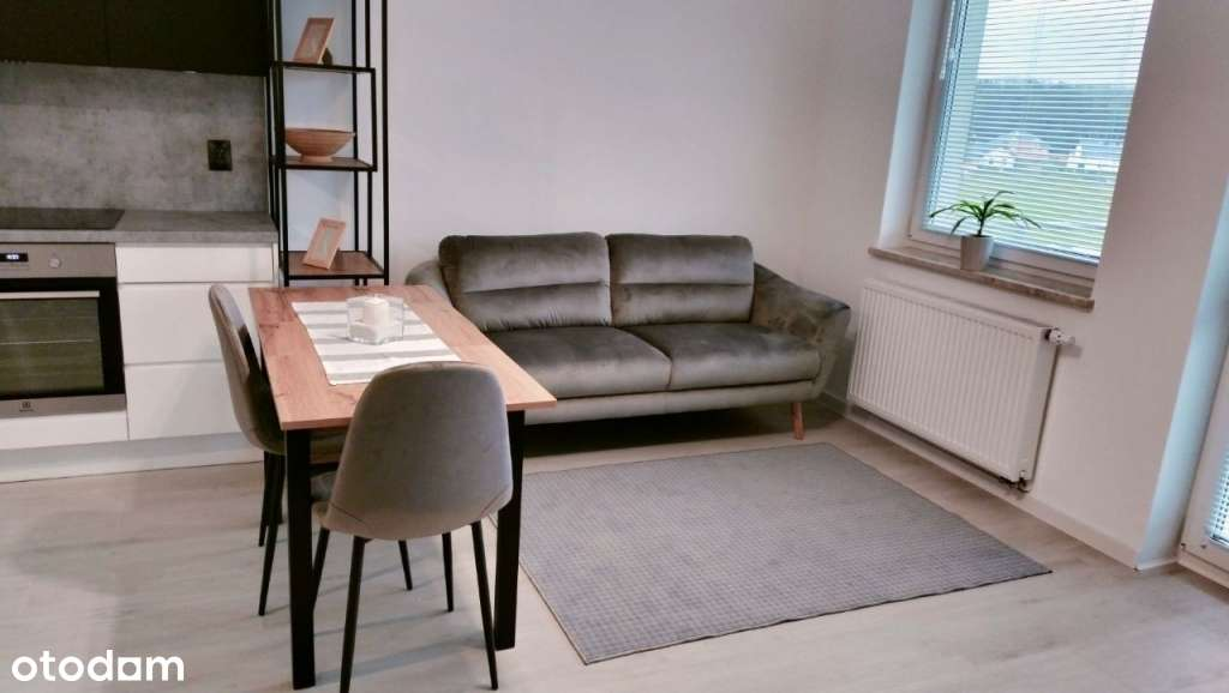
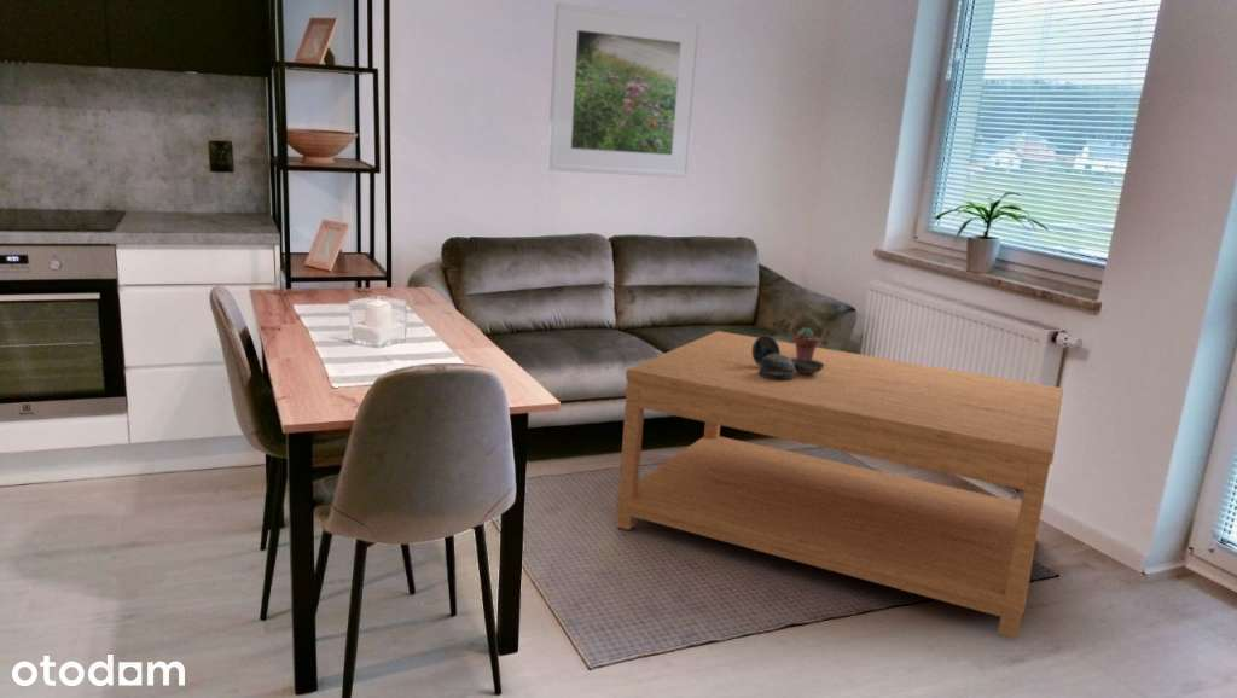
+ coffee table (840, 463)
+ decorative bowl (783, 356)
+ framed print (626, 94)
+ potted succulent (806, 343)
